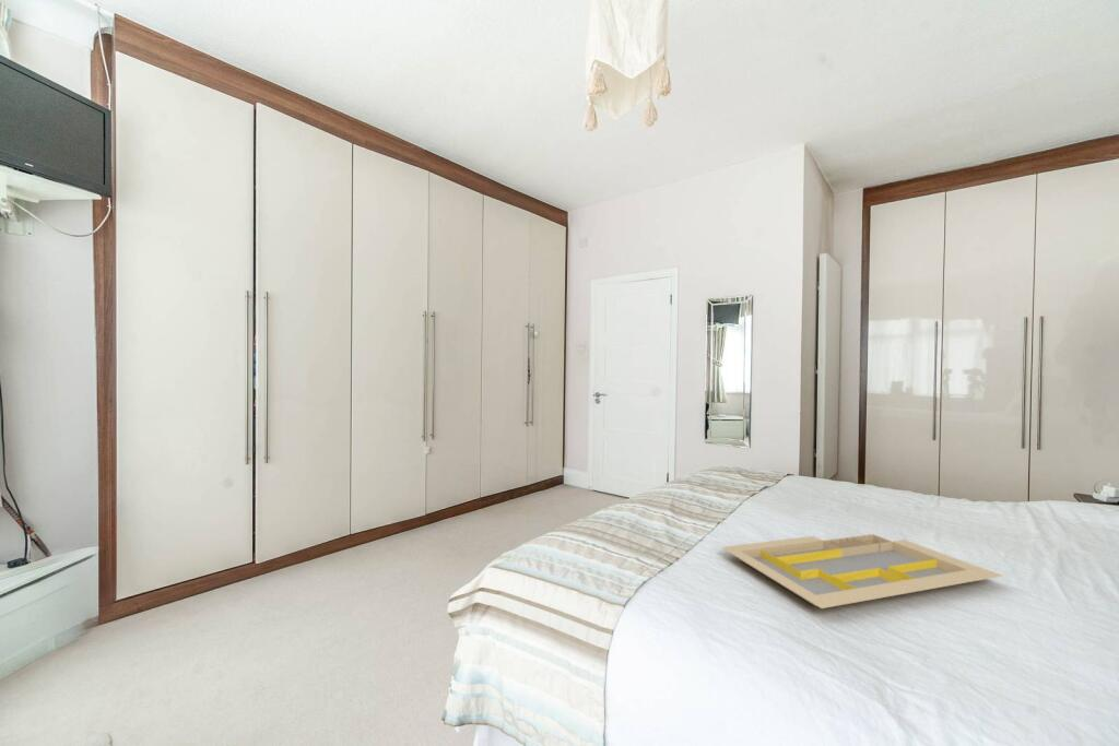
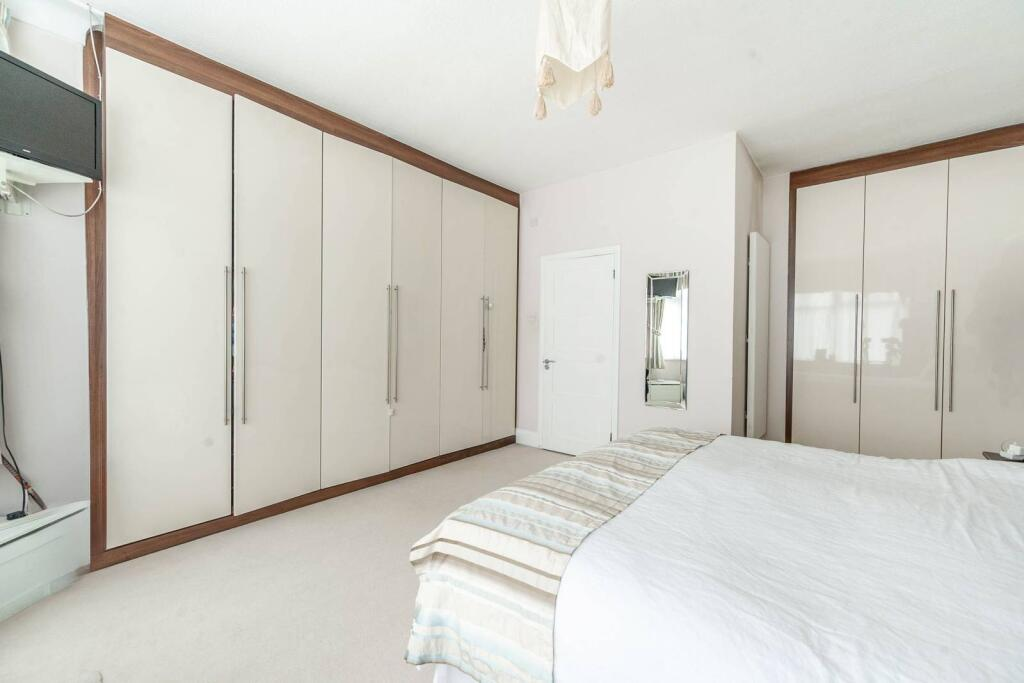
- serving tray (852, 565)
